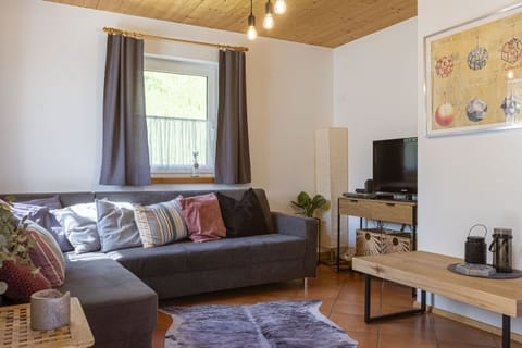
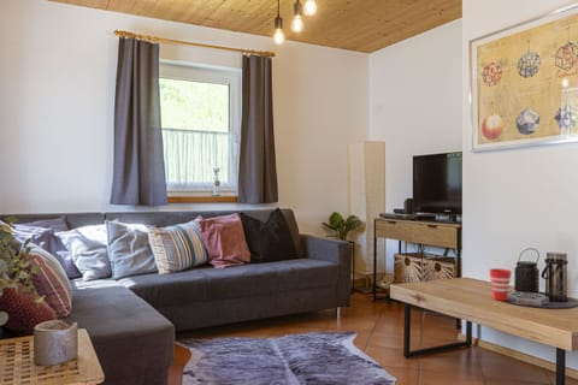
+ cup (500, 284)
